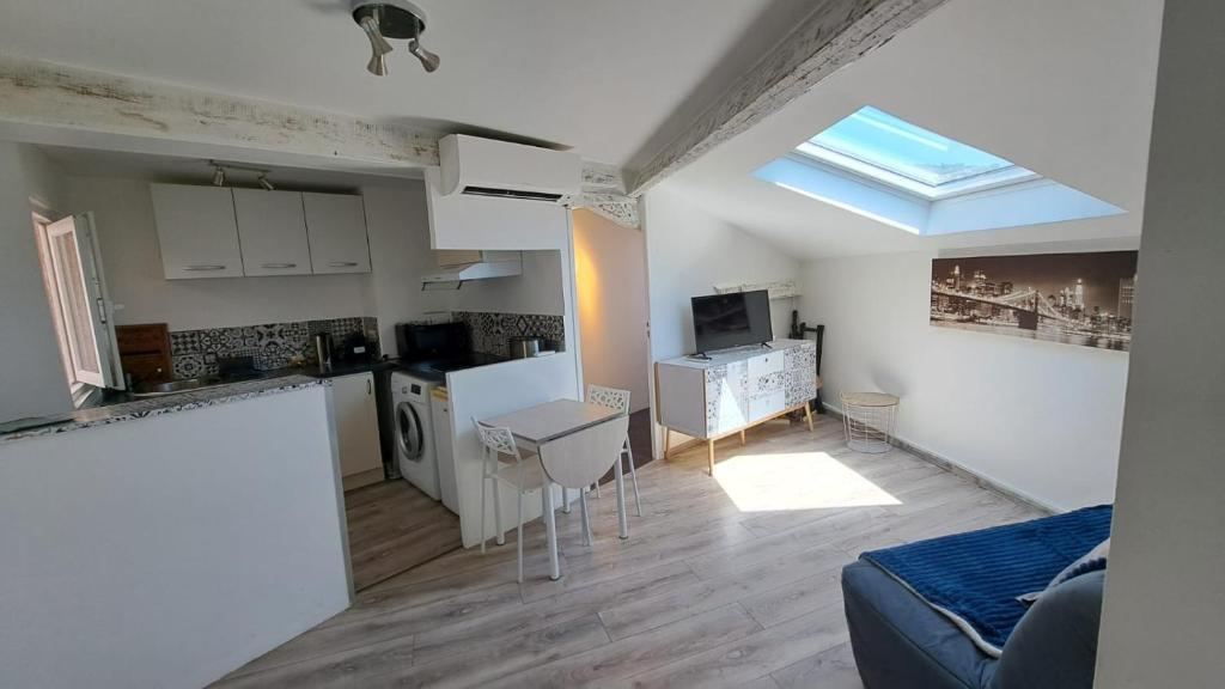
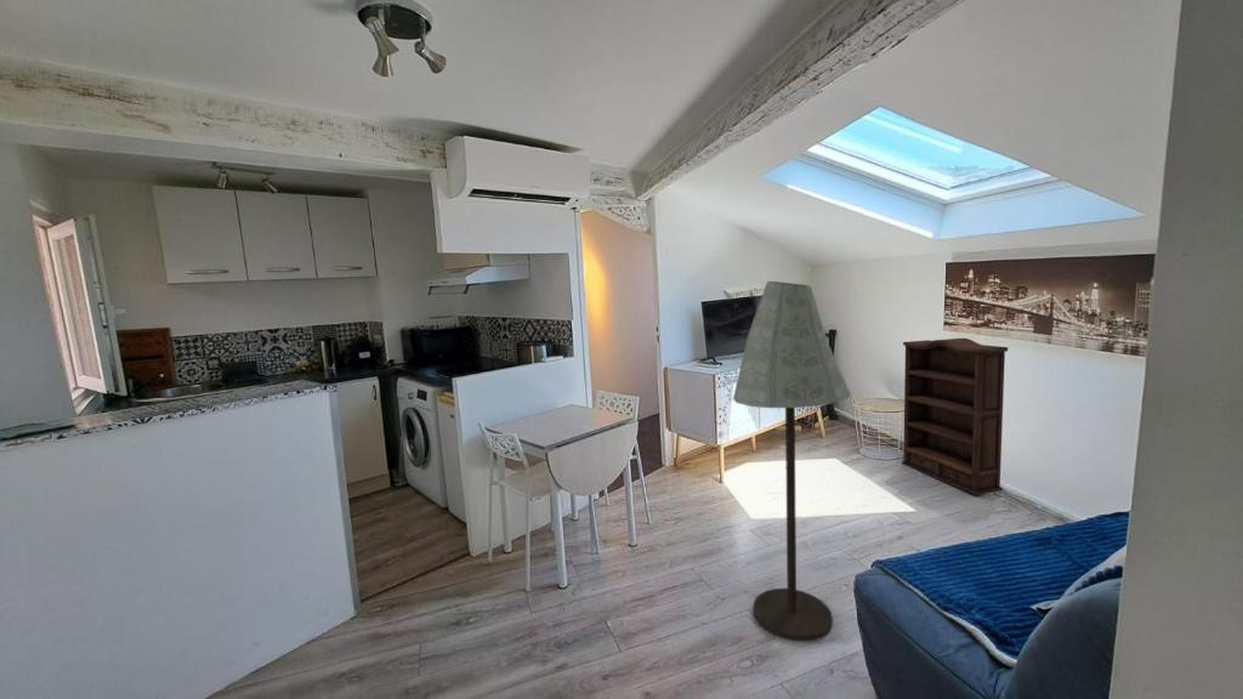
+ bookshelf (949, 408)
+ floor lamp (790, 454)
